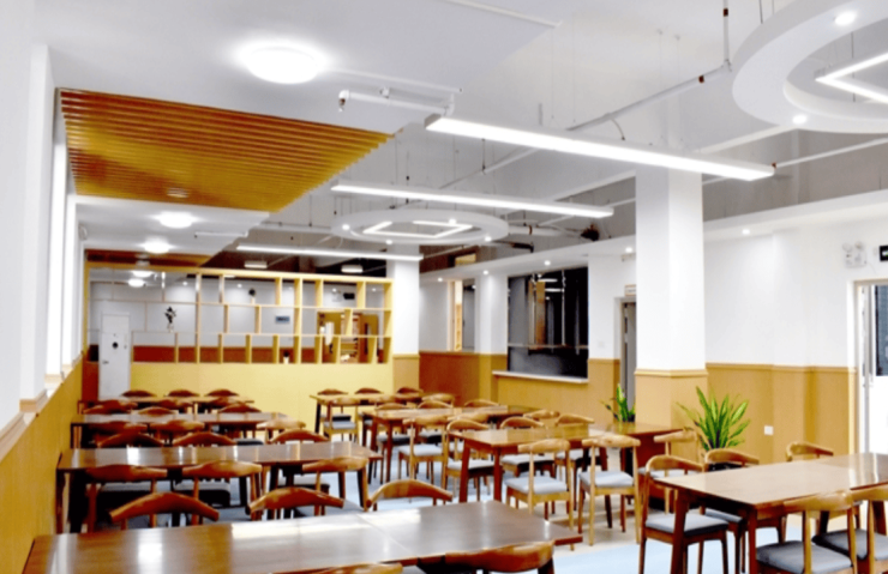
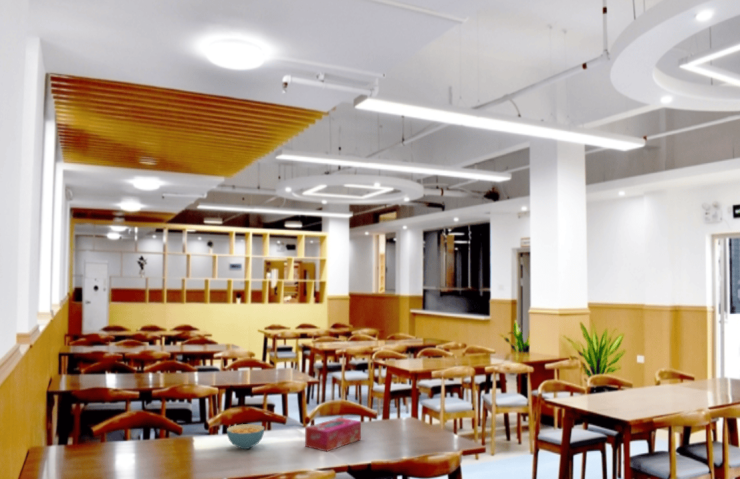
+ cereal bowl (245, 438)
+ tissue box (333, 433)
